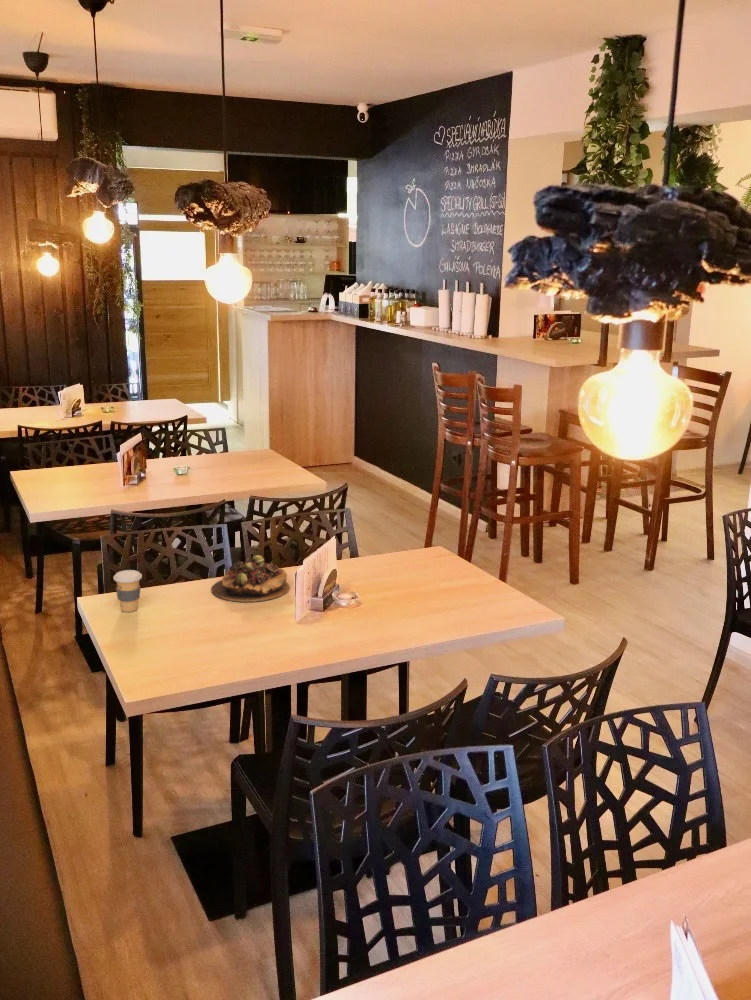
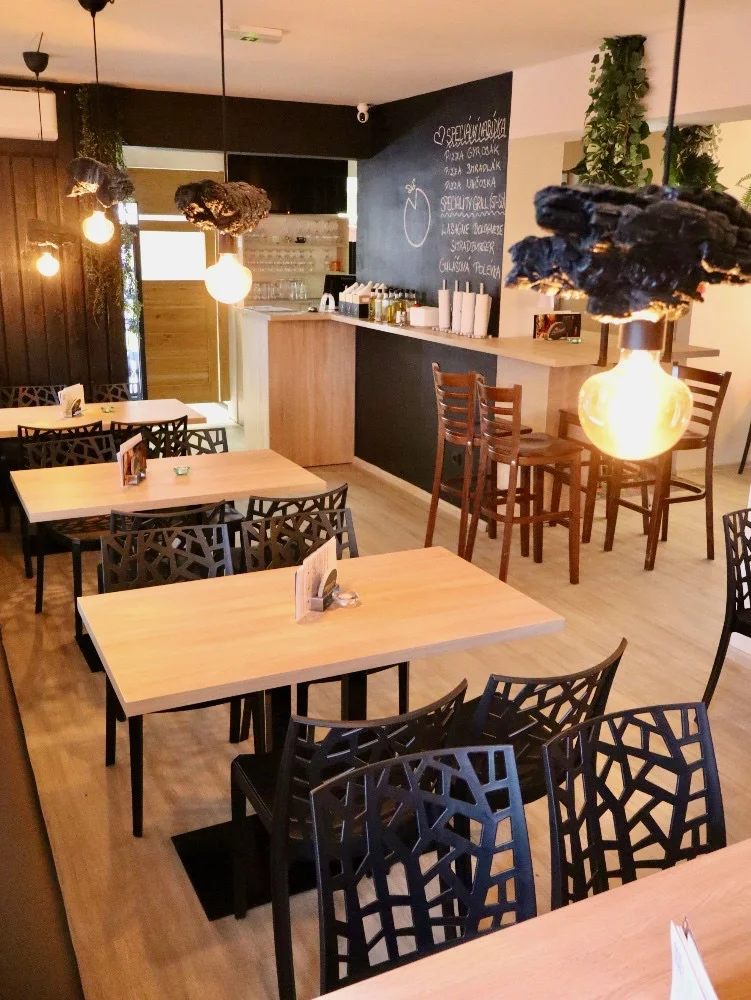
- coffee cup (128, 591)
- succulent plant (250, 574)
